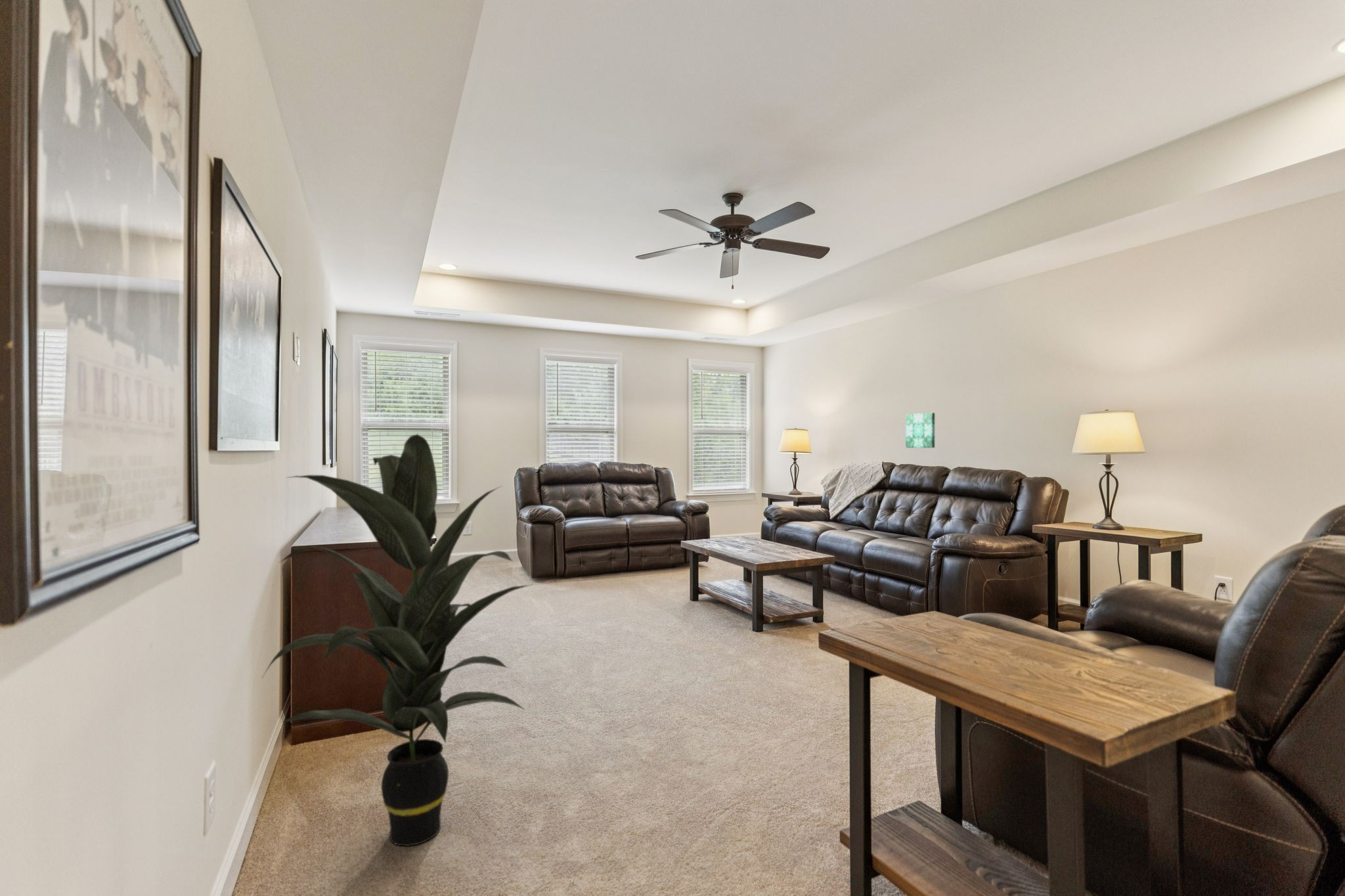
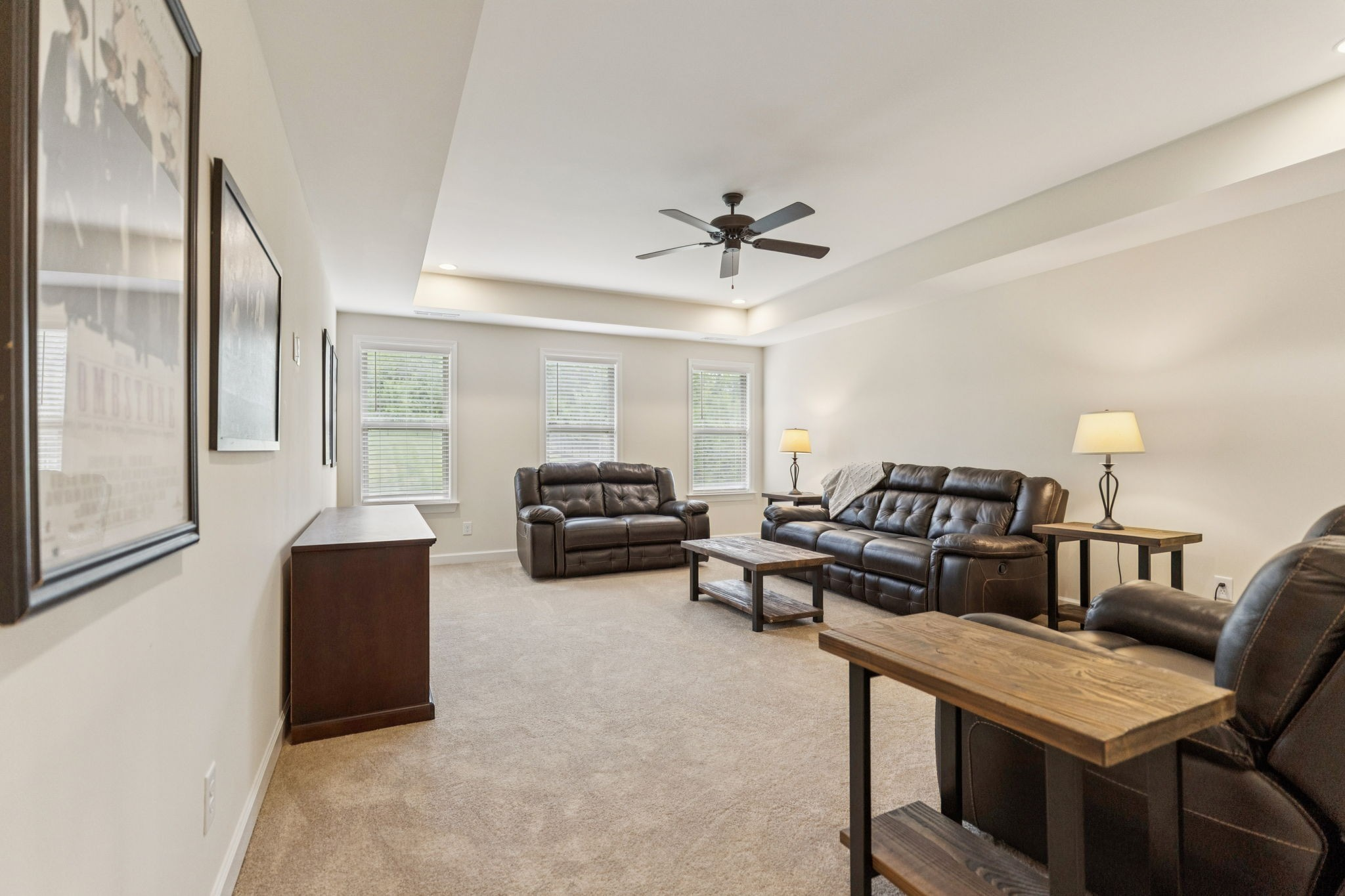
- indoor plant (405, 638)
- wall art (919, 431)
